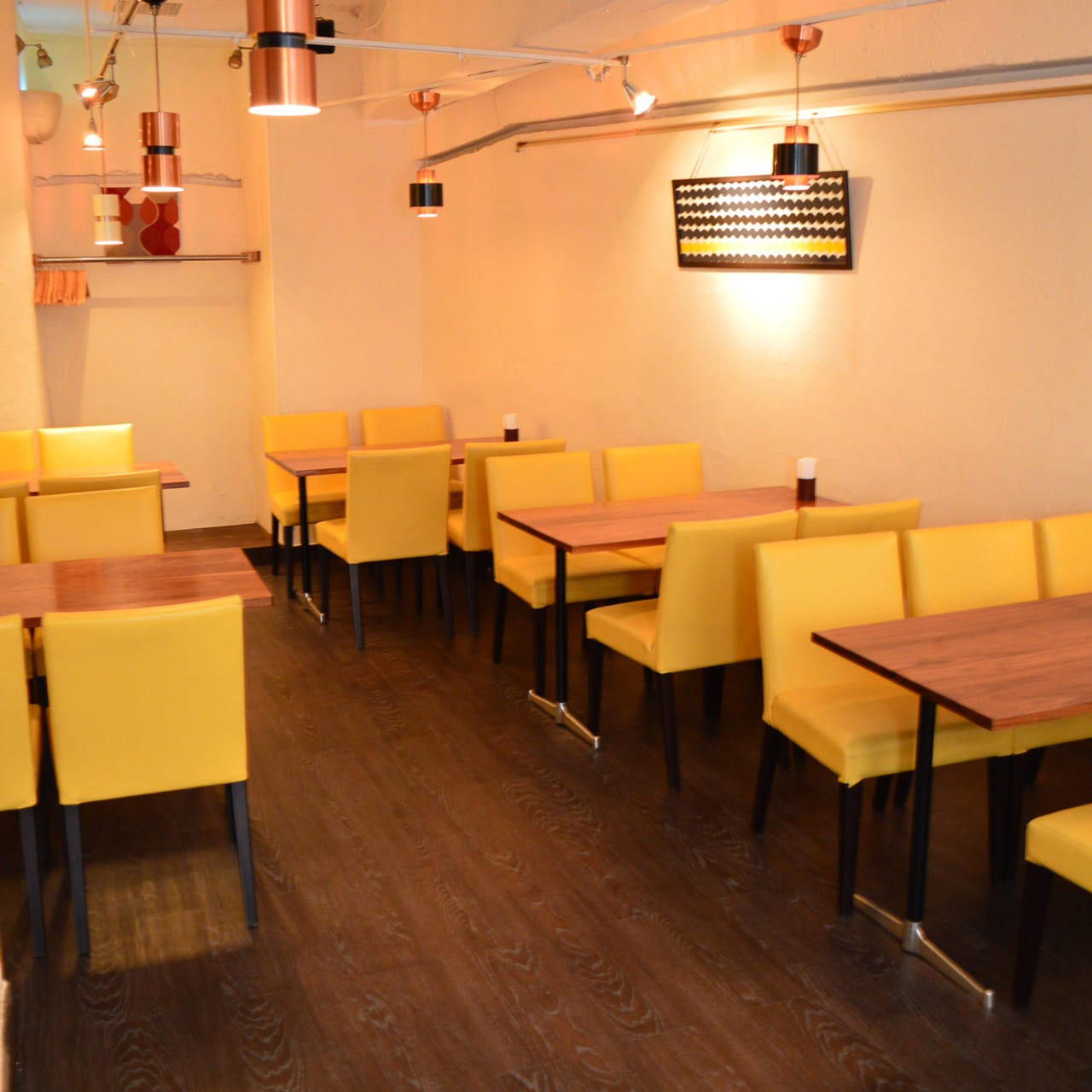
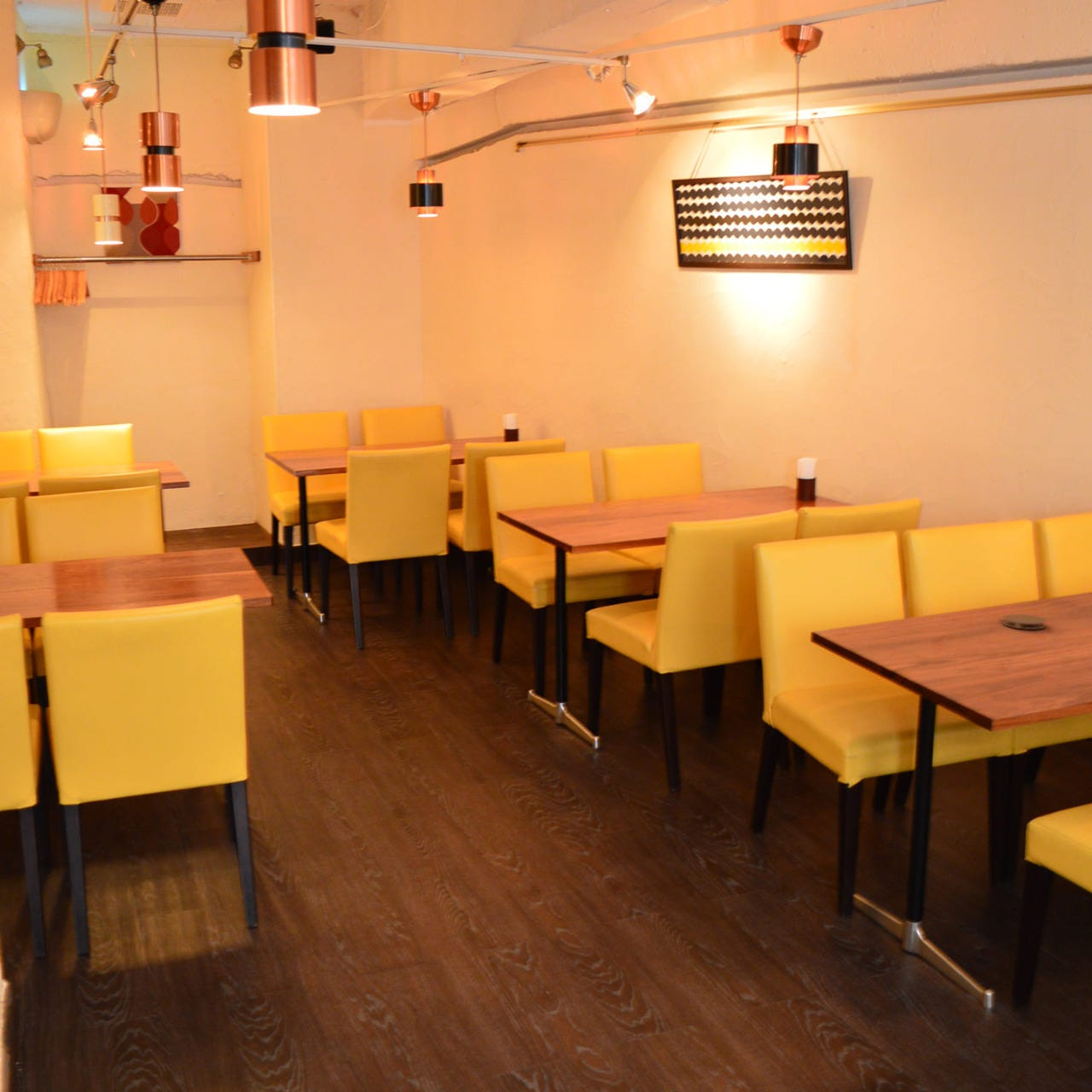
+ coaster (1024, 621)
